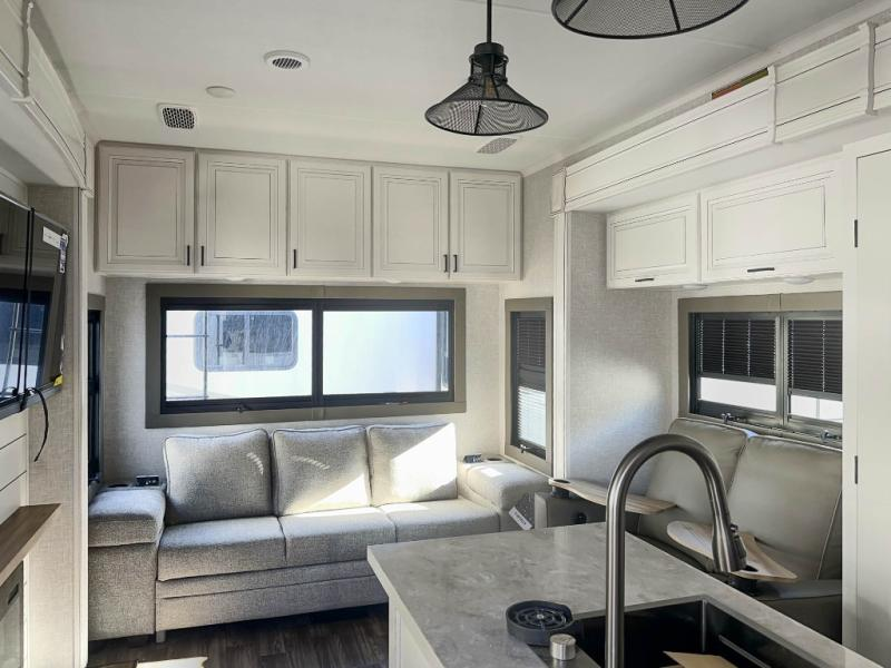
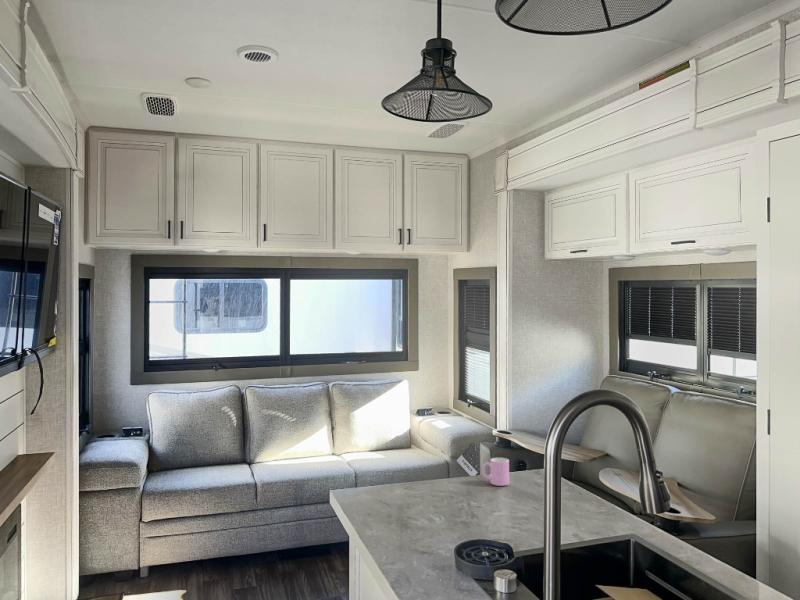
+ cup (495, 471)
